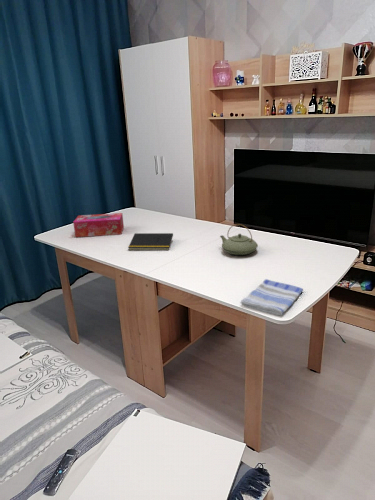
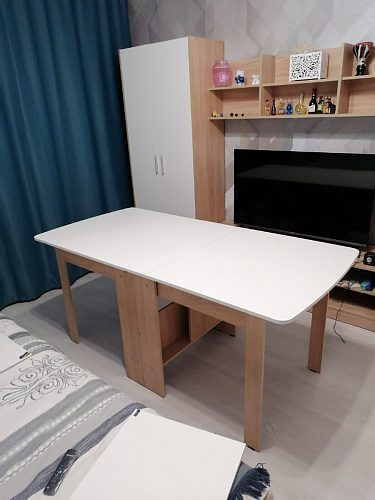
- dish towel (272, 295)
- tissue box (99, 224)
- notepad (151, 241)
- teapot (237, 237)
